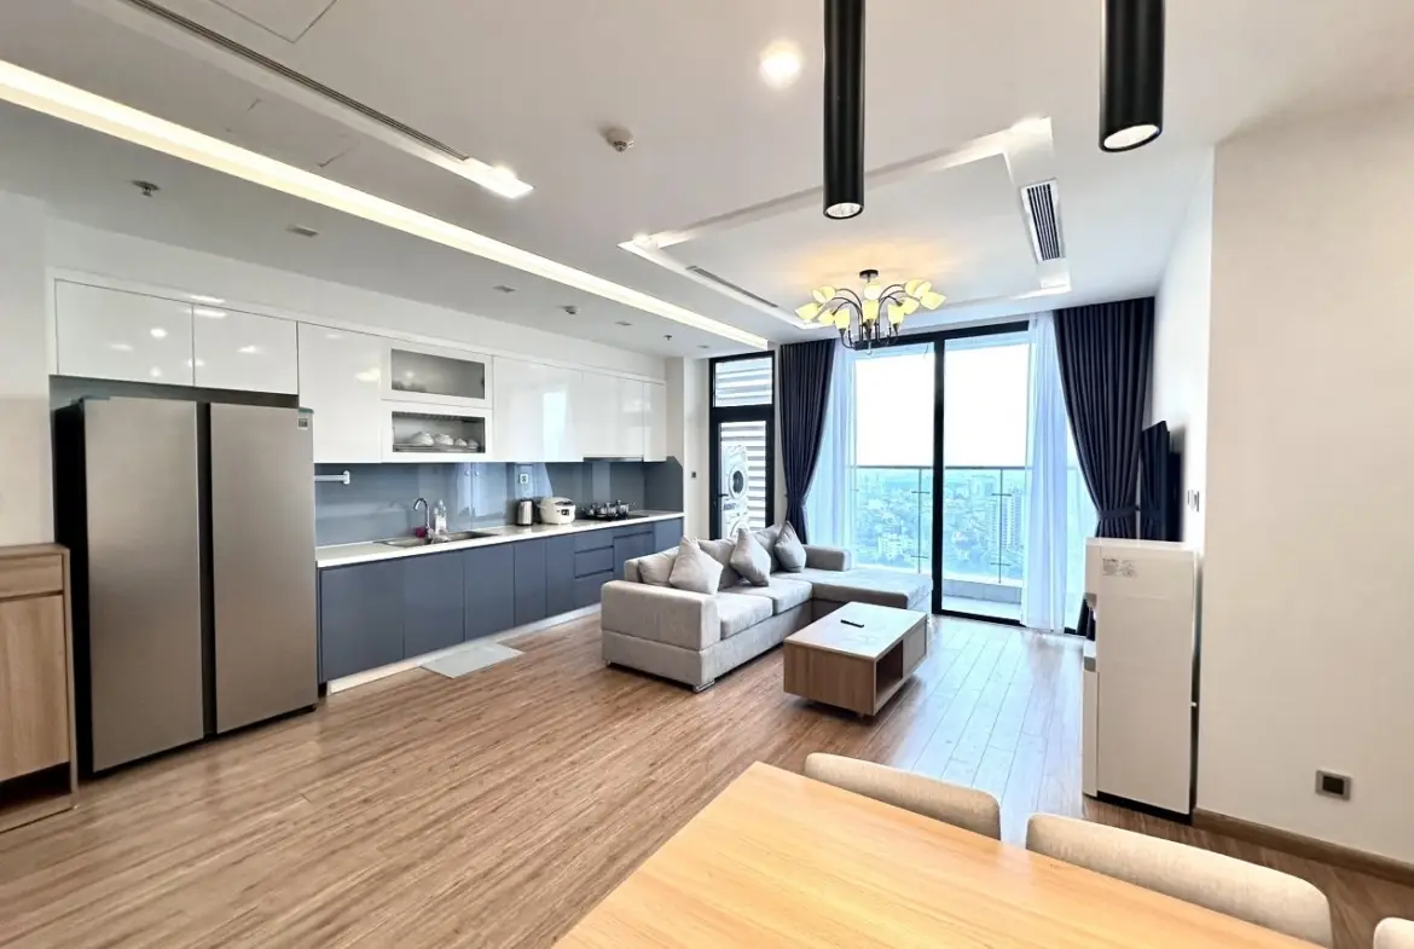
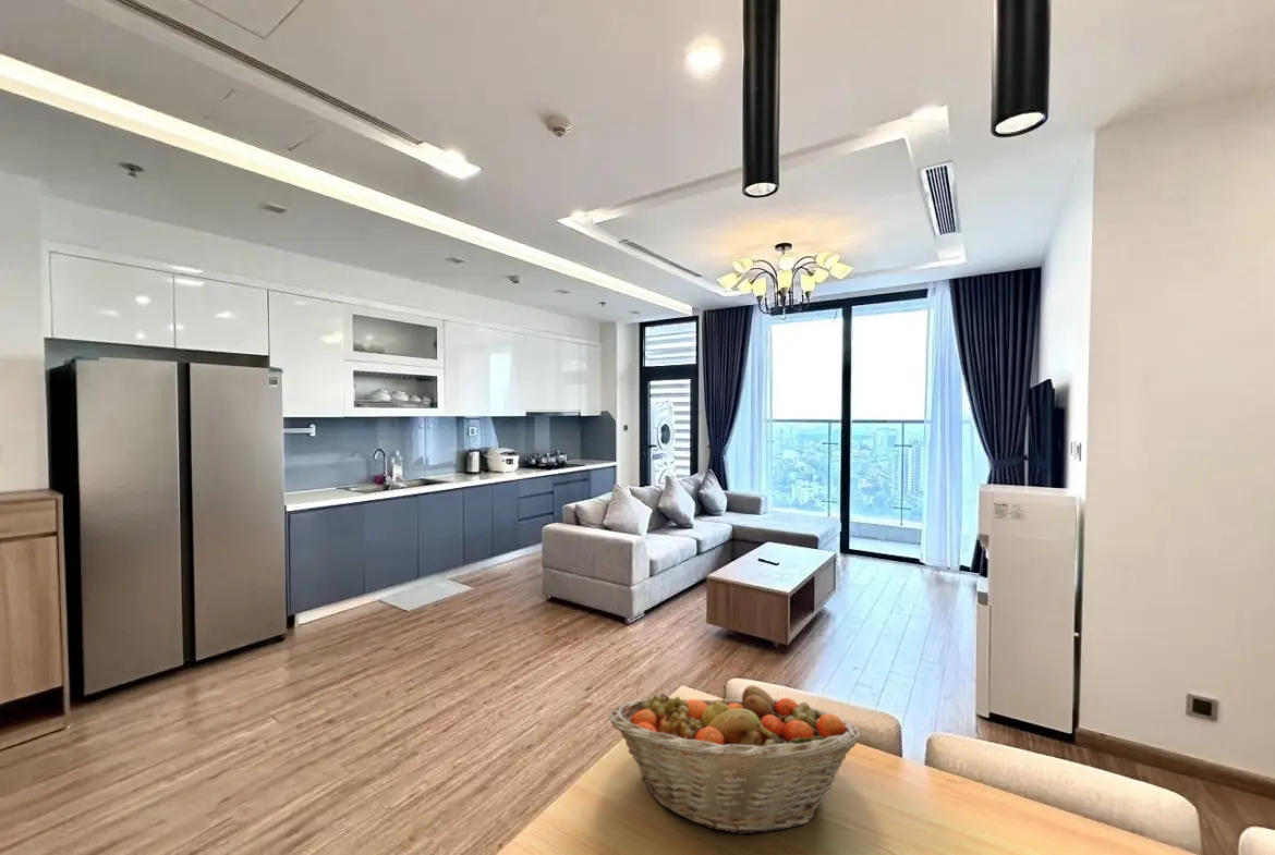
+ fruit basket (729, 740)
